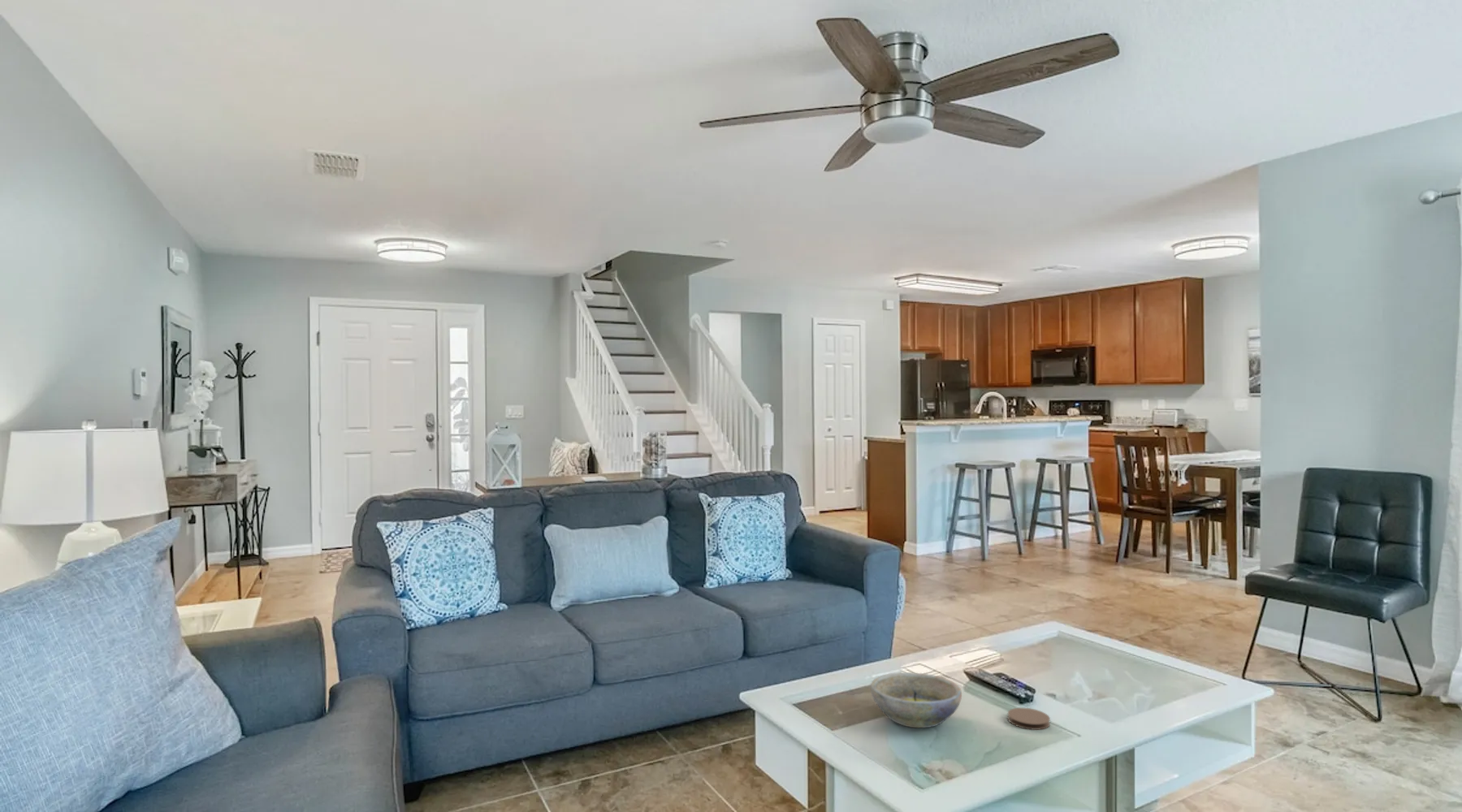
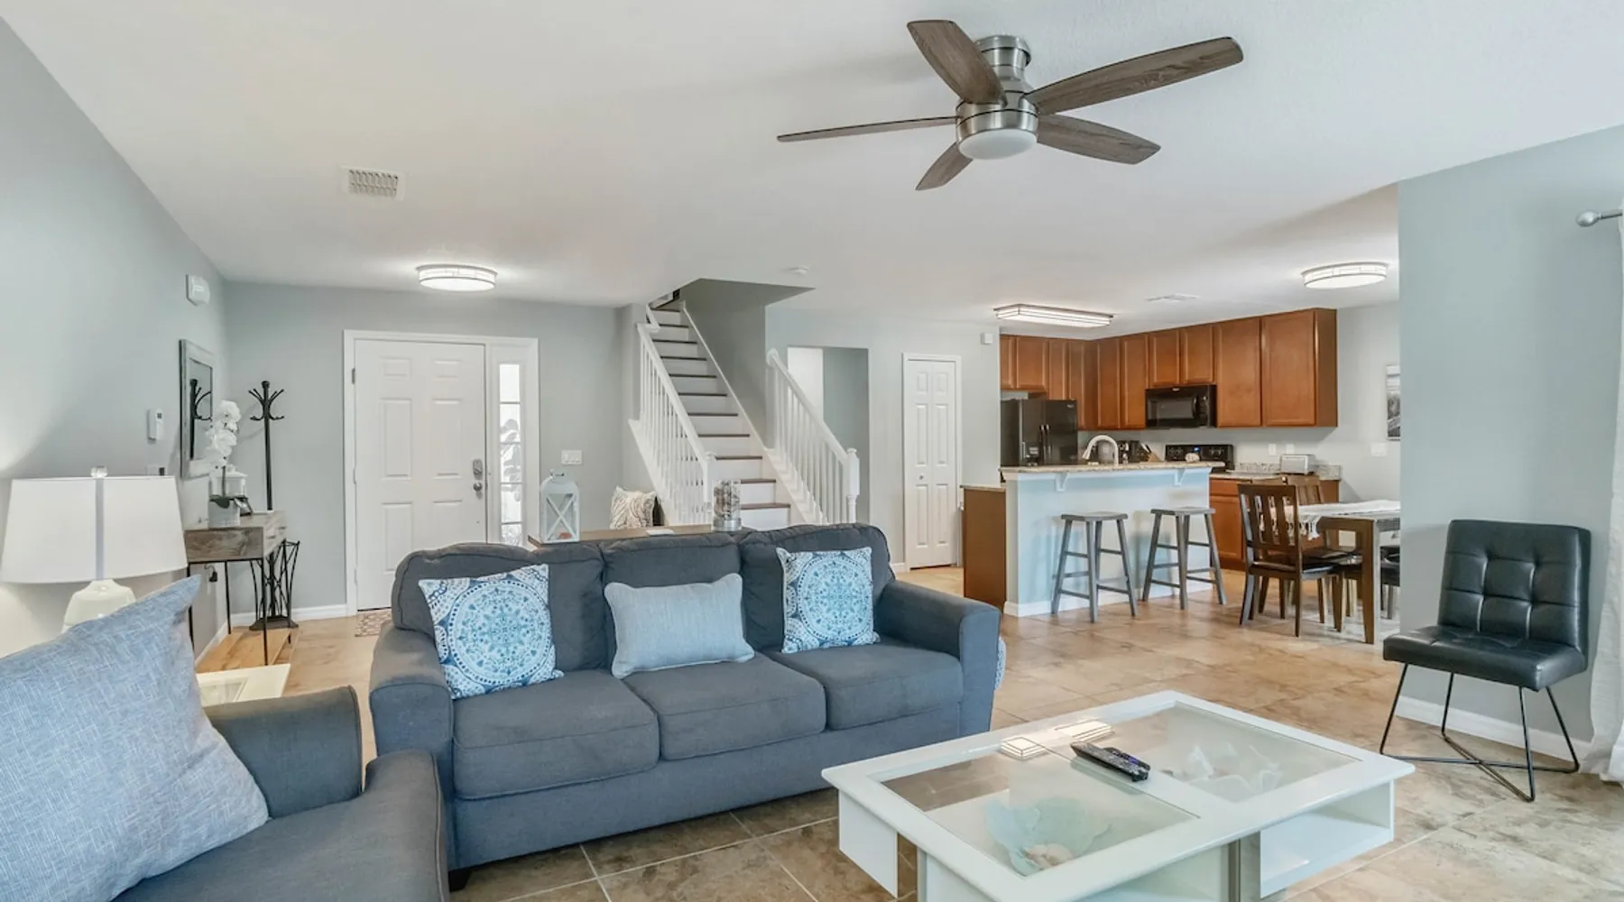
- bowl (915, 702)
- coaster (1028, 718)
